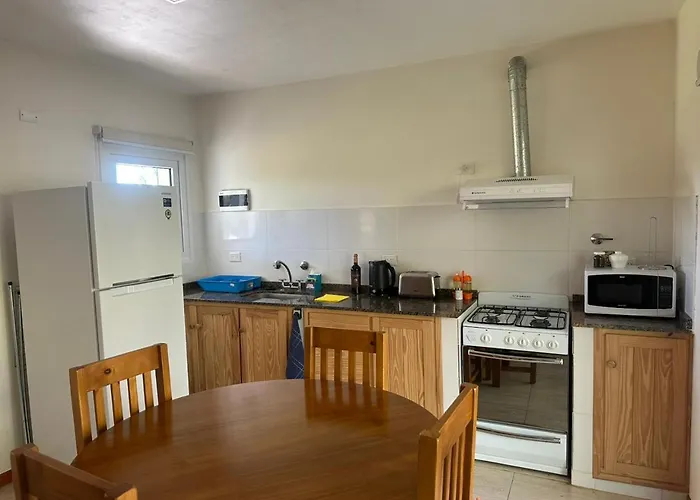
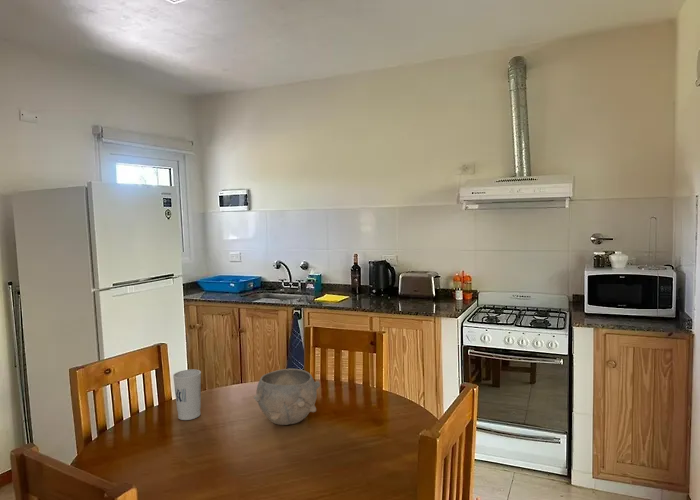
+ cup (188, 394)
+ bowl (287, 398)
